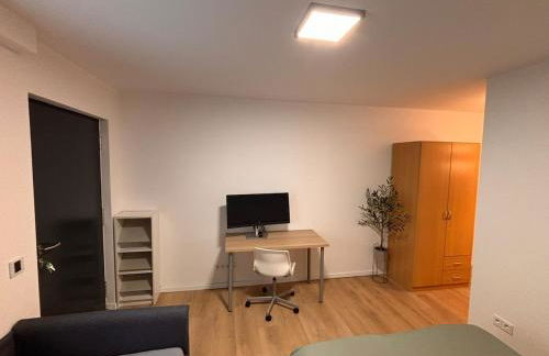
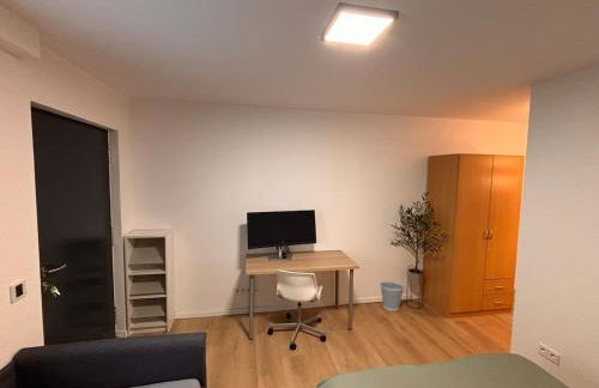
+ wastebasket (391, 296)
